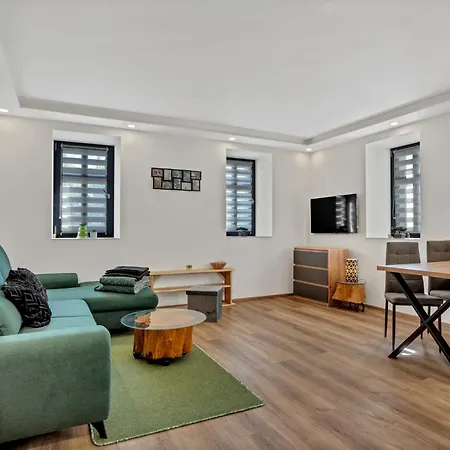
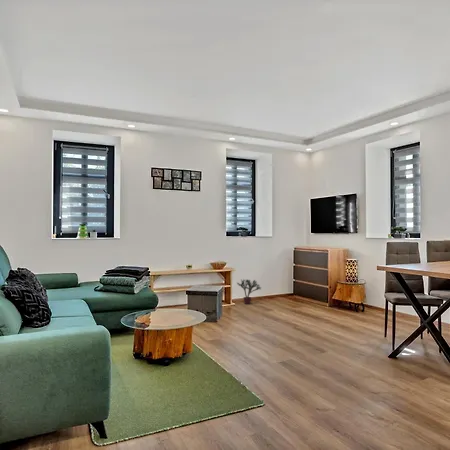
+ potted plant (248, 291)
